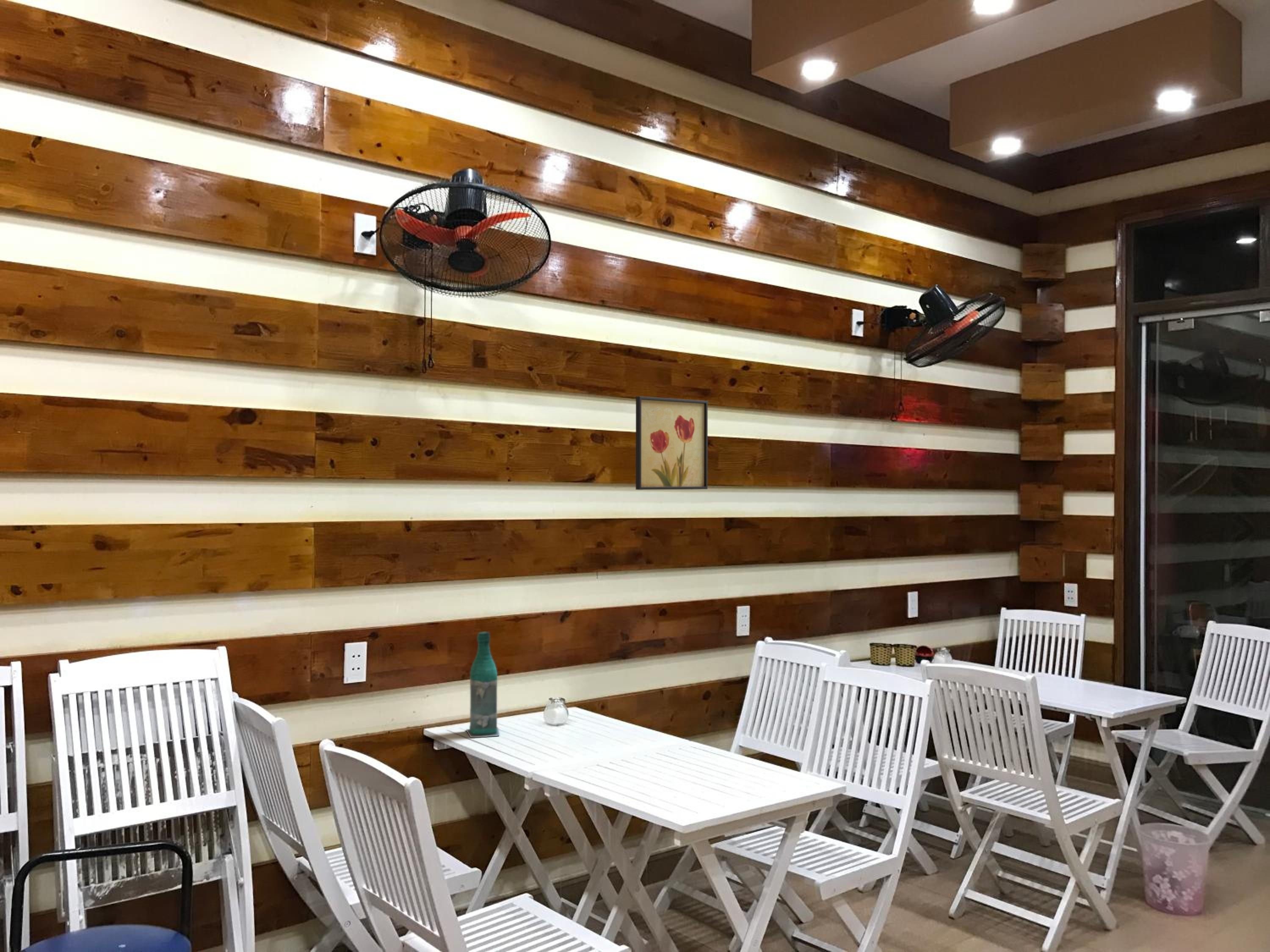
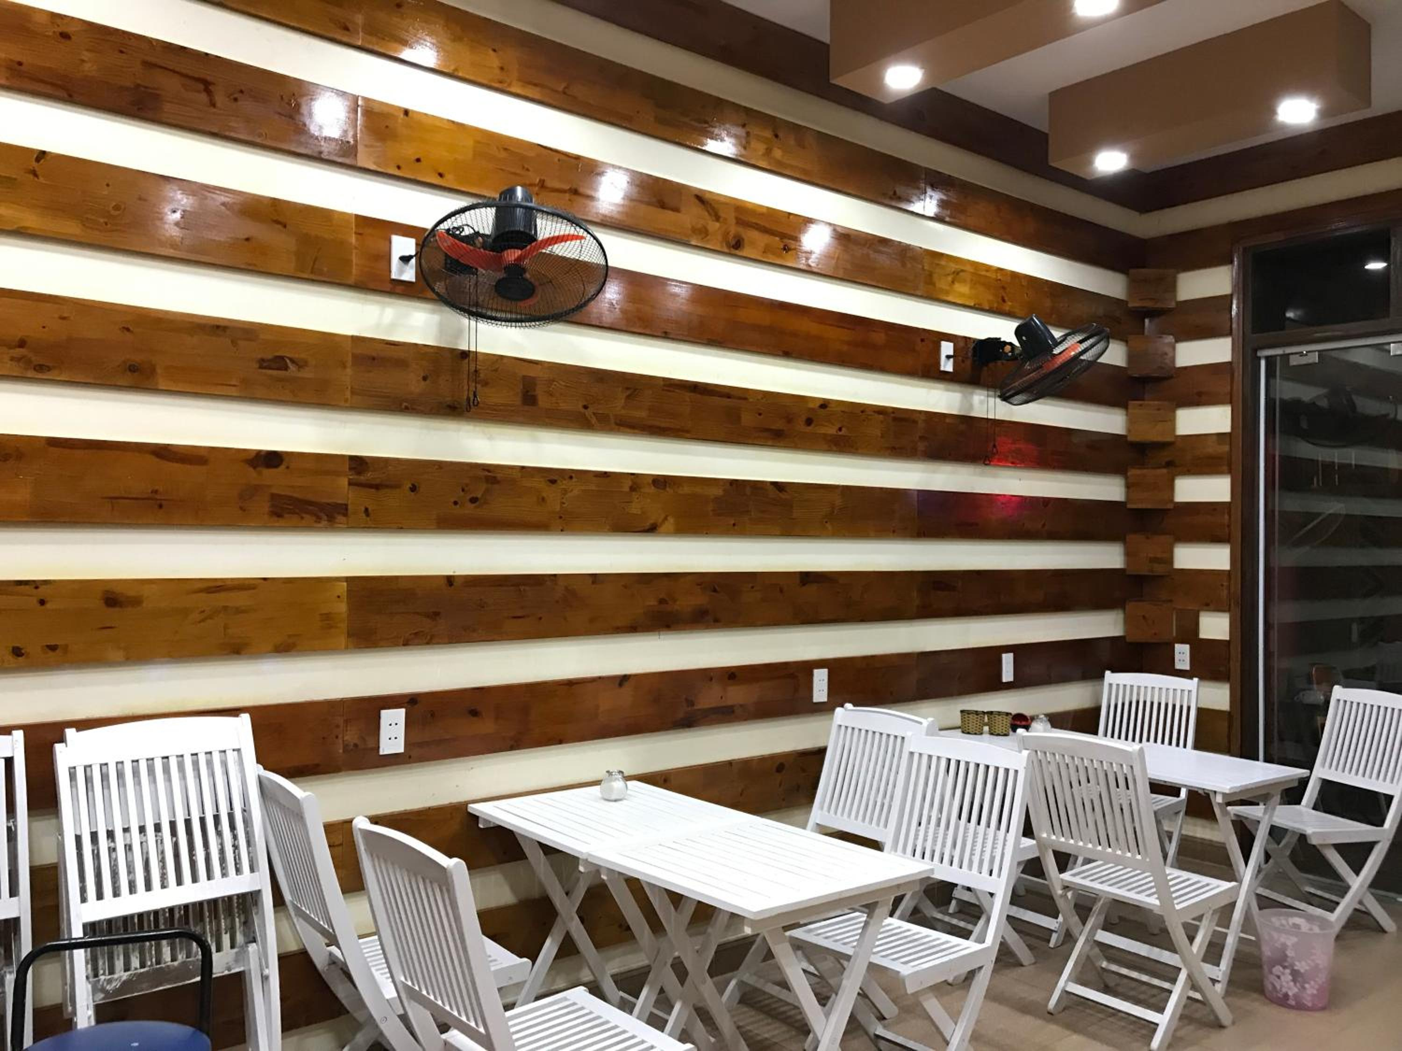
- bottle (484, 682)
- wall art (671, 444)
